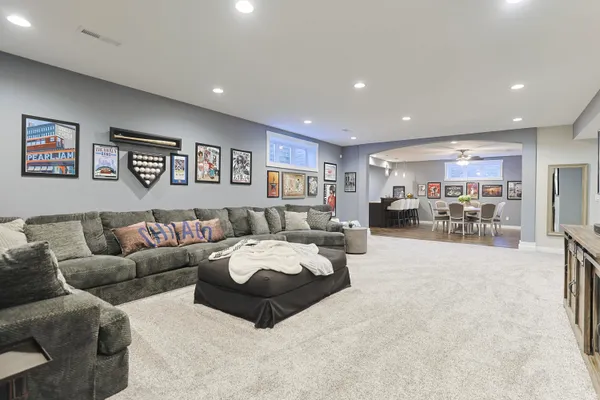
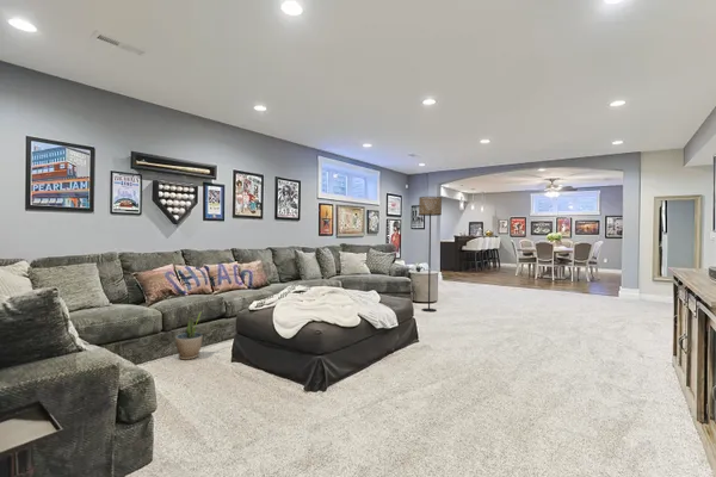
+ floor lamp (430, 253)
+ potted plant (189, 334)
